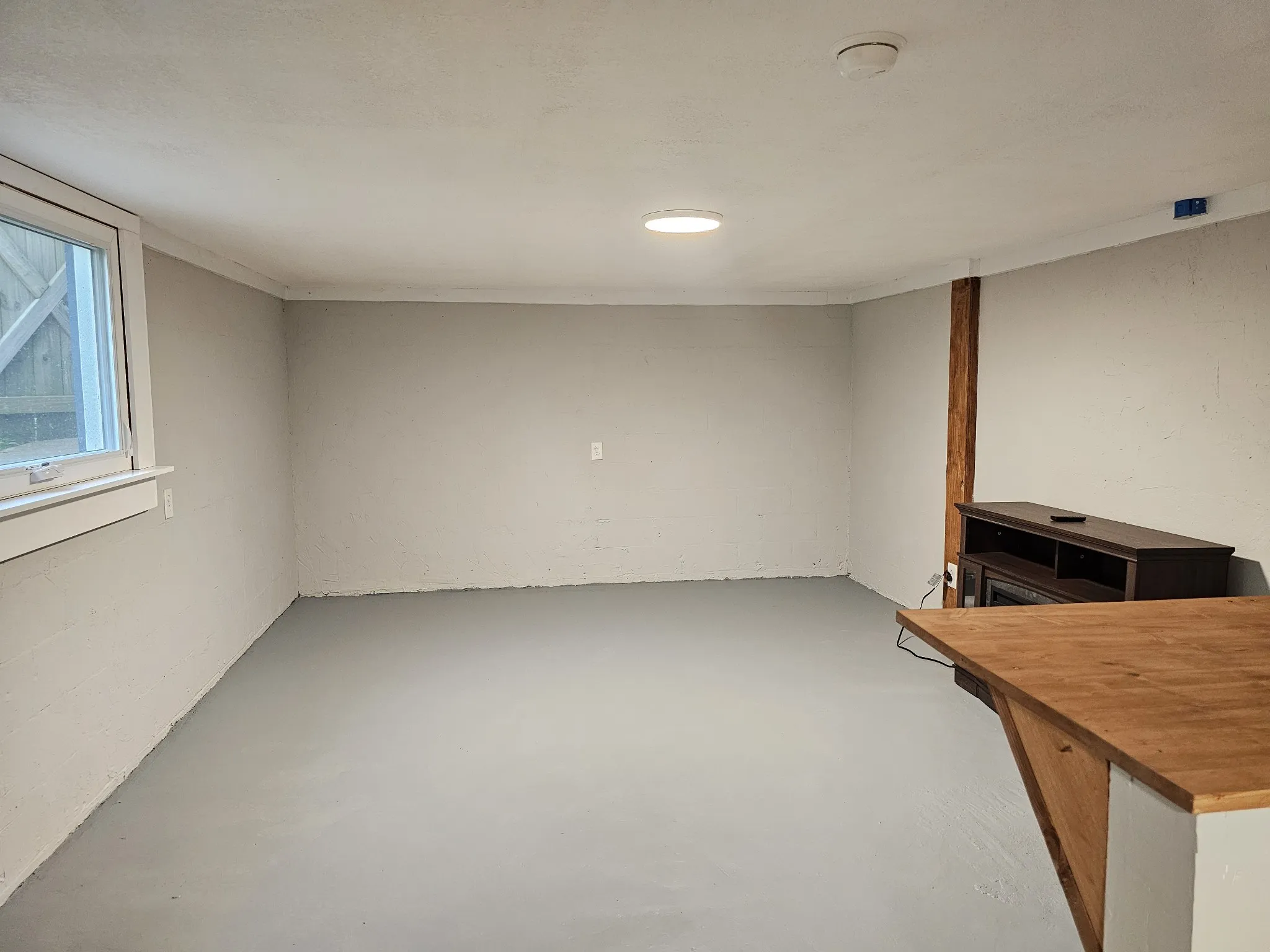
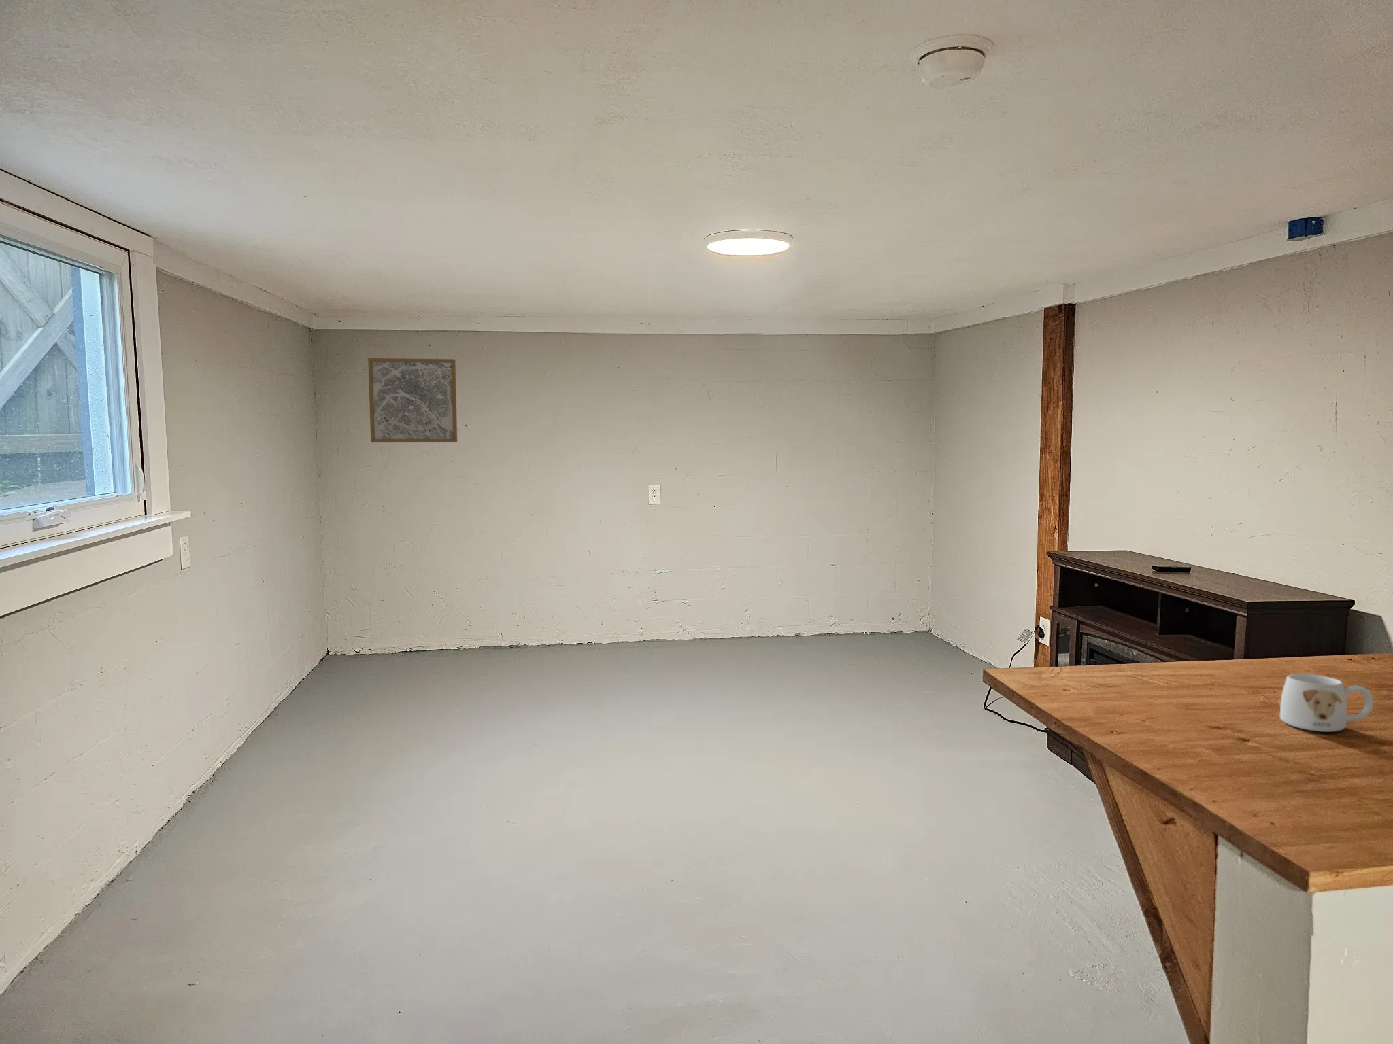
+ wall art (412, 400)
+ mug (1326, 703)
